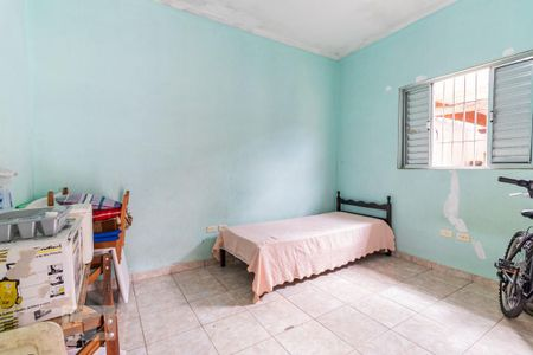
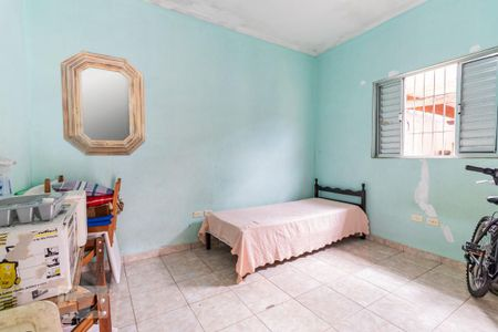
+ home mirror (106, 105)
